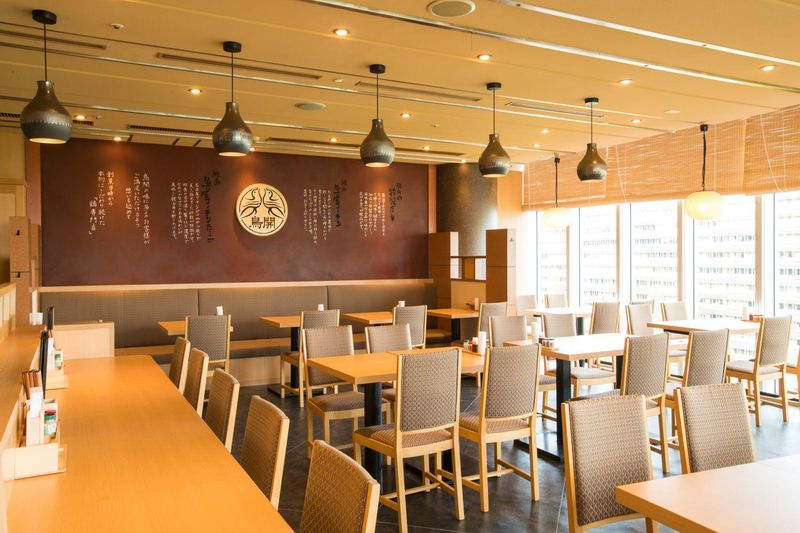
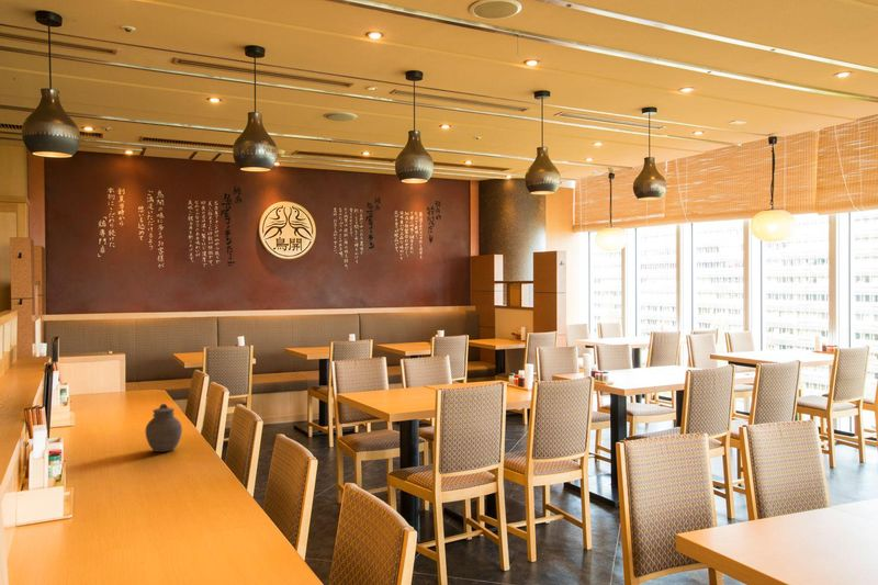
+ jar (164, 427)
